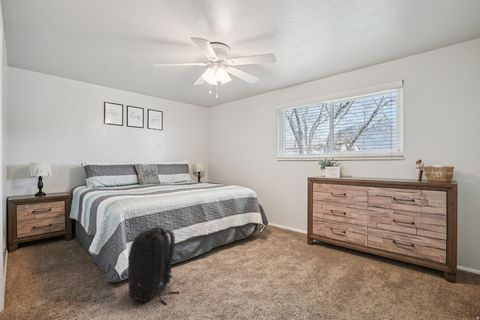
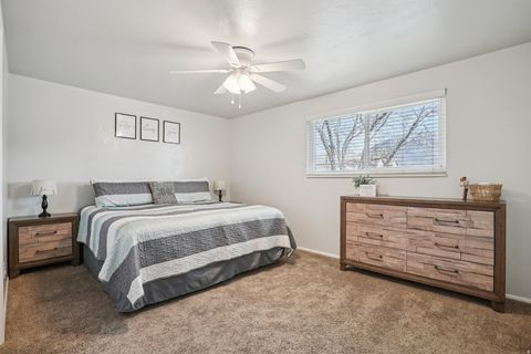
- backpack (154, 260)
